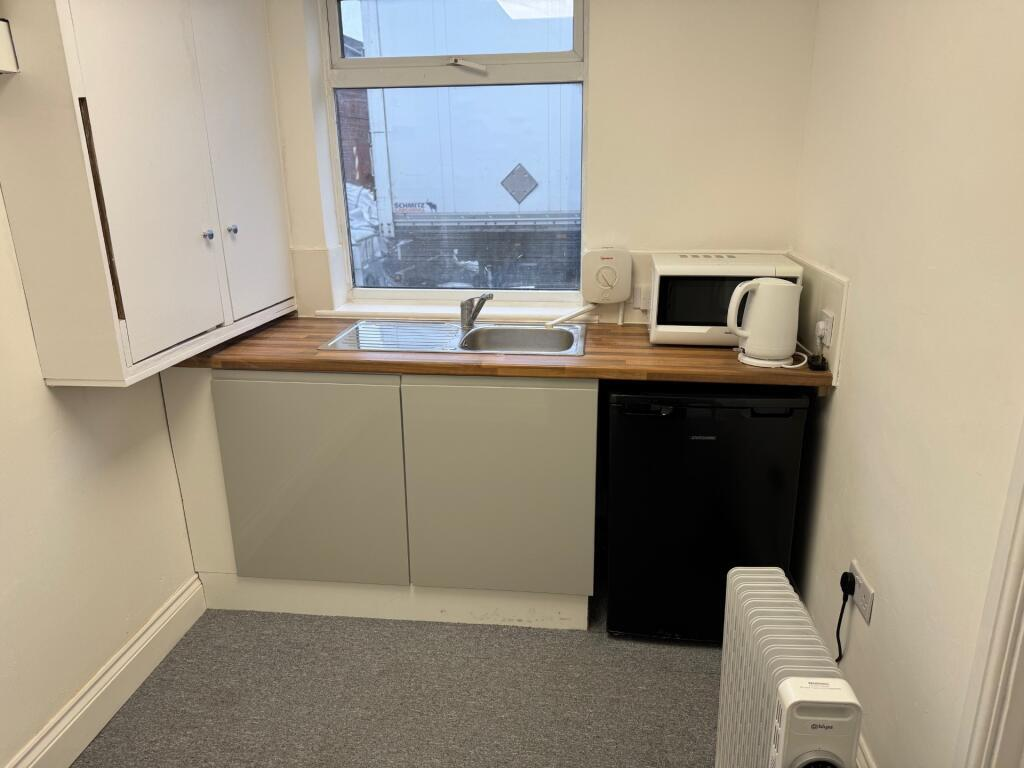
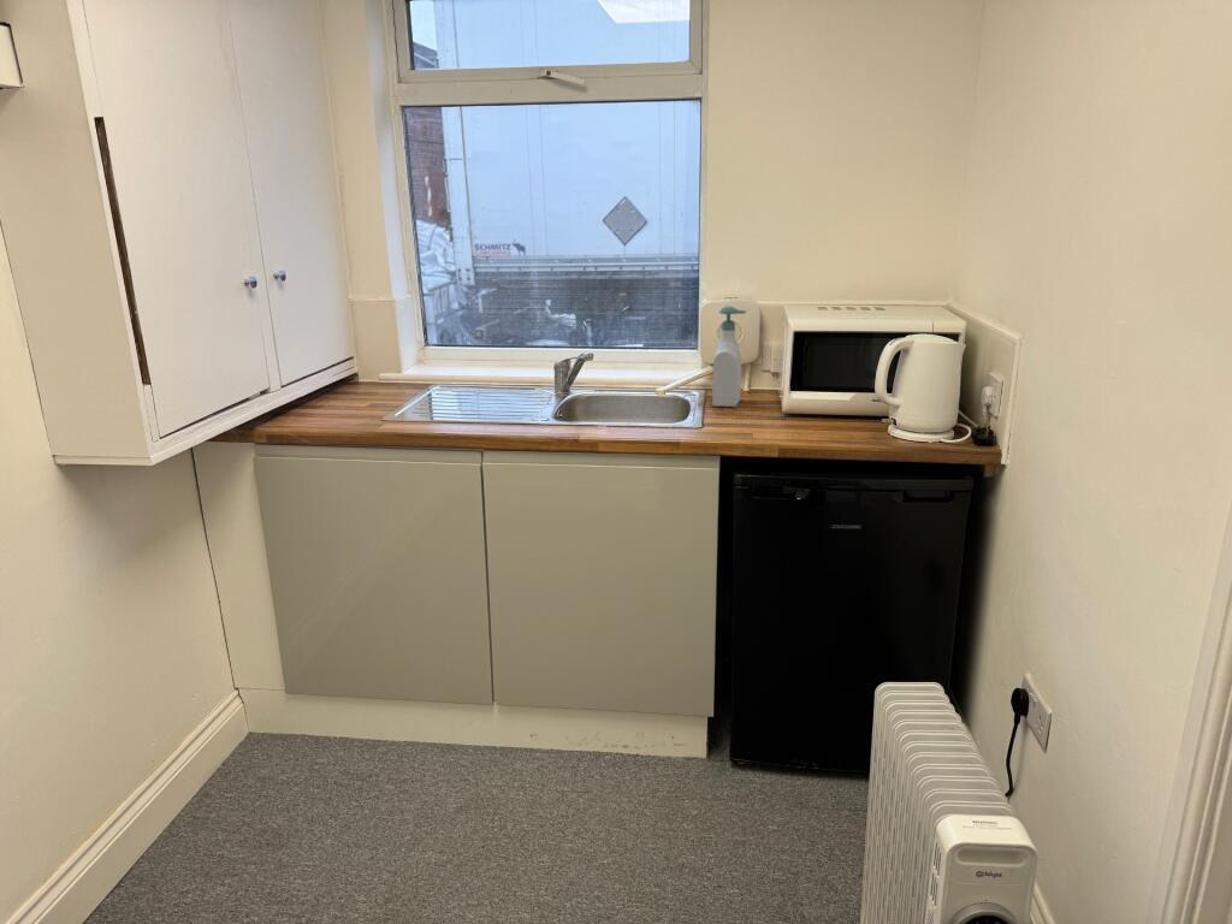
+ soap bottle (730, 355)
